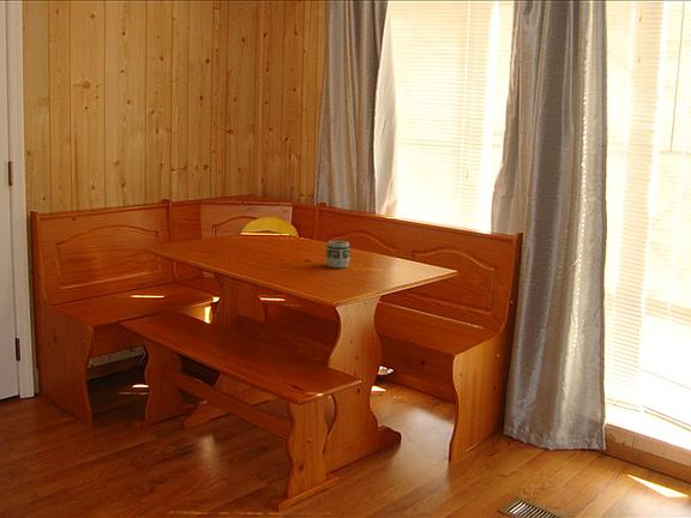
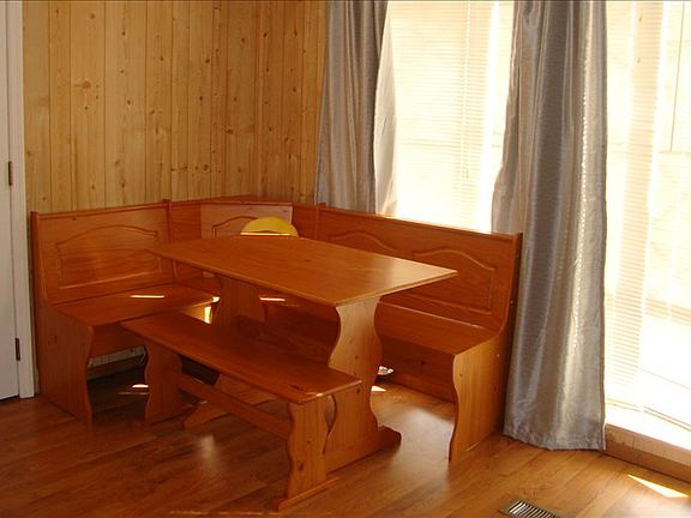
- cup (337, 253)
